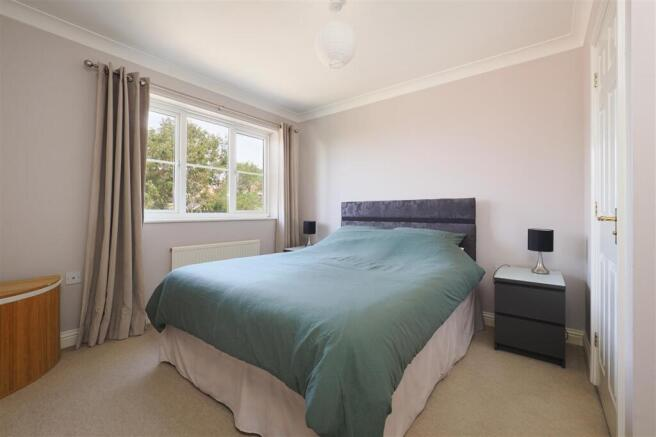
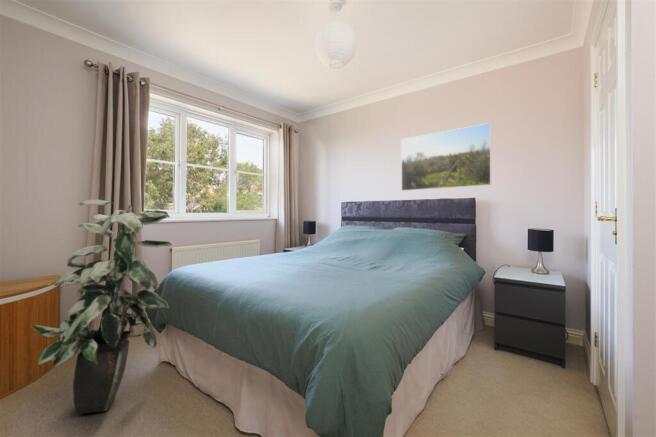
+ indoor plant (110, 300)
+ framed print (442, 160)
